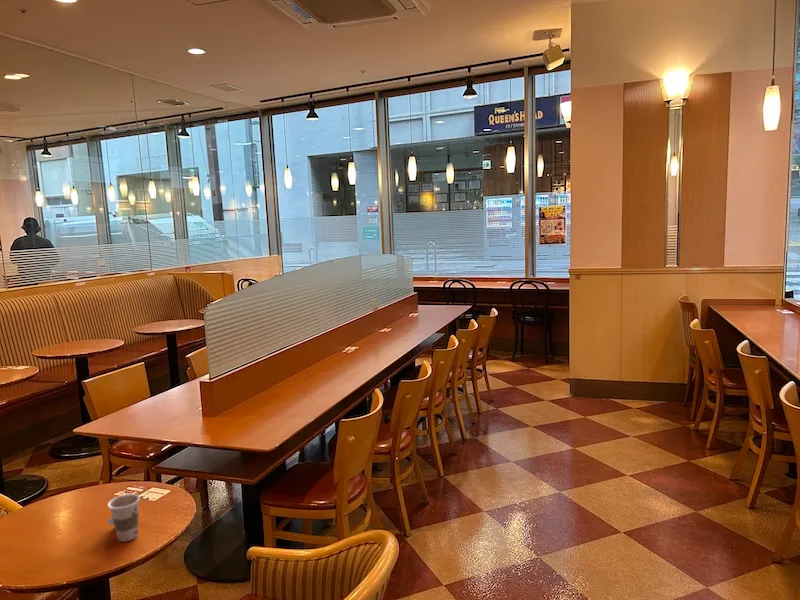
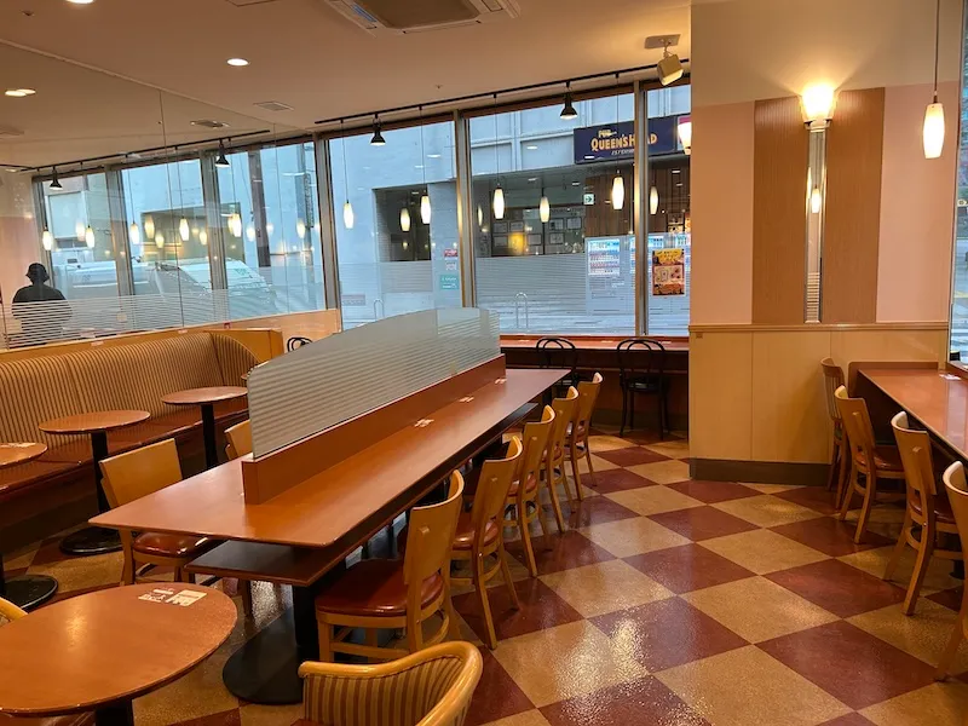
- cup (124, 515)
